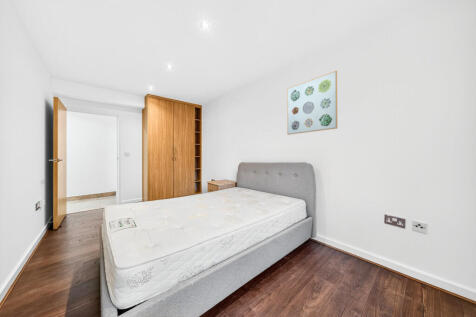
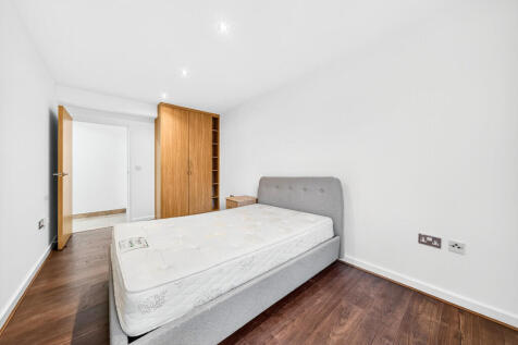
- wall art (309, 106)
